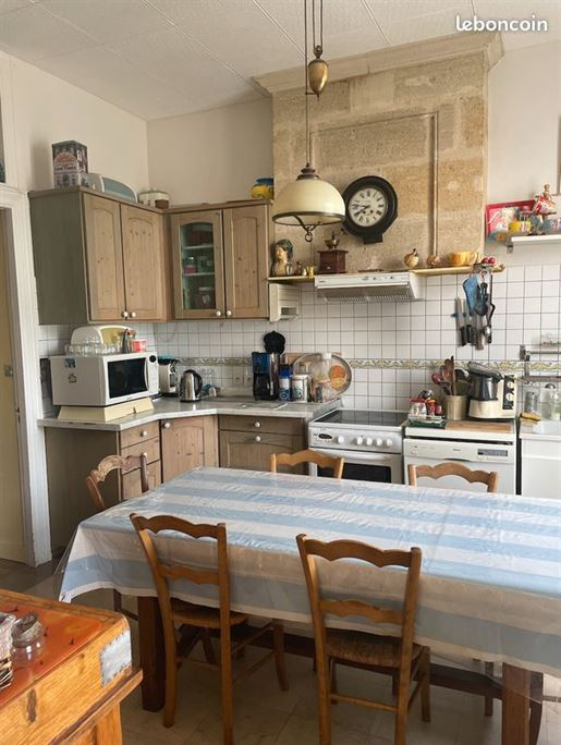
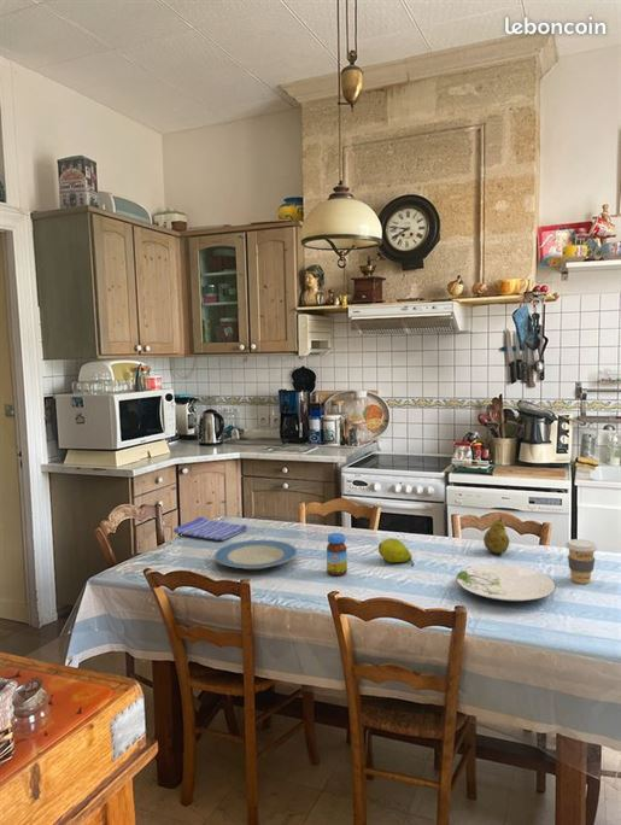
+ fruit (397, 550)
+ plate (504, 586)
+ jar (336, 554)
+ fruit (496, 534)
+ plate (256, 557)
+ dish towel (210, 528)
+ coffee cup (580, 561)
